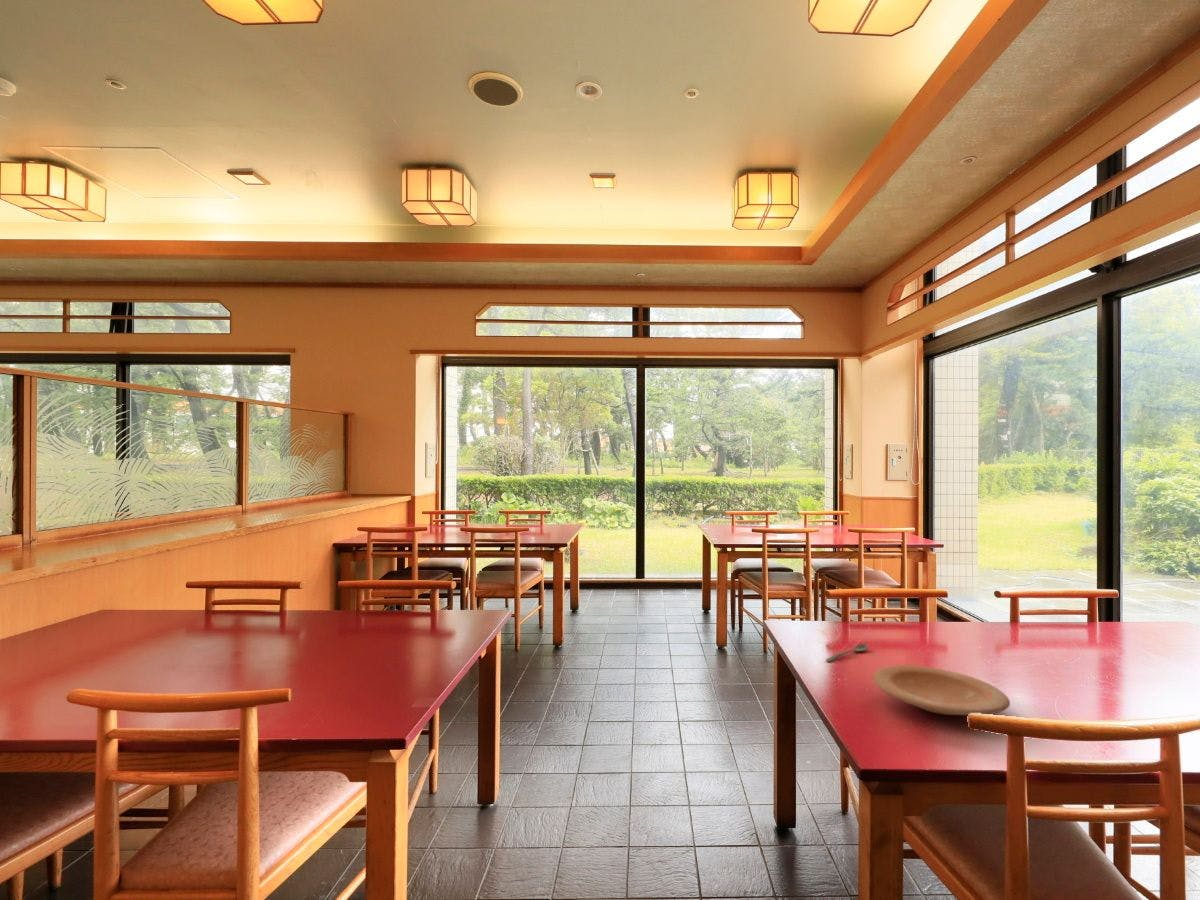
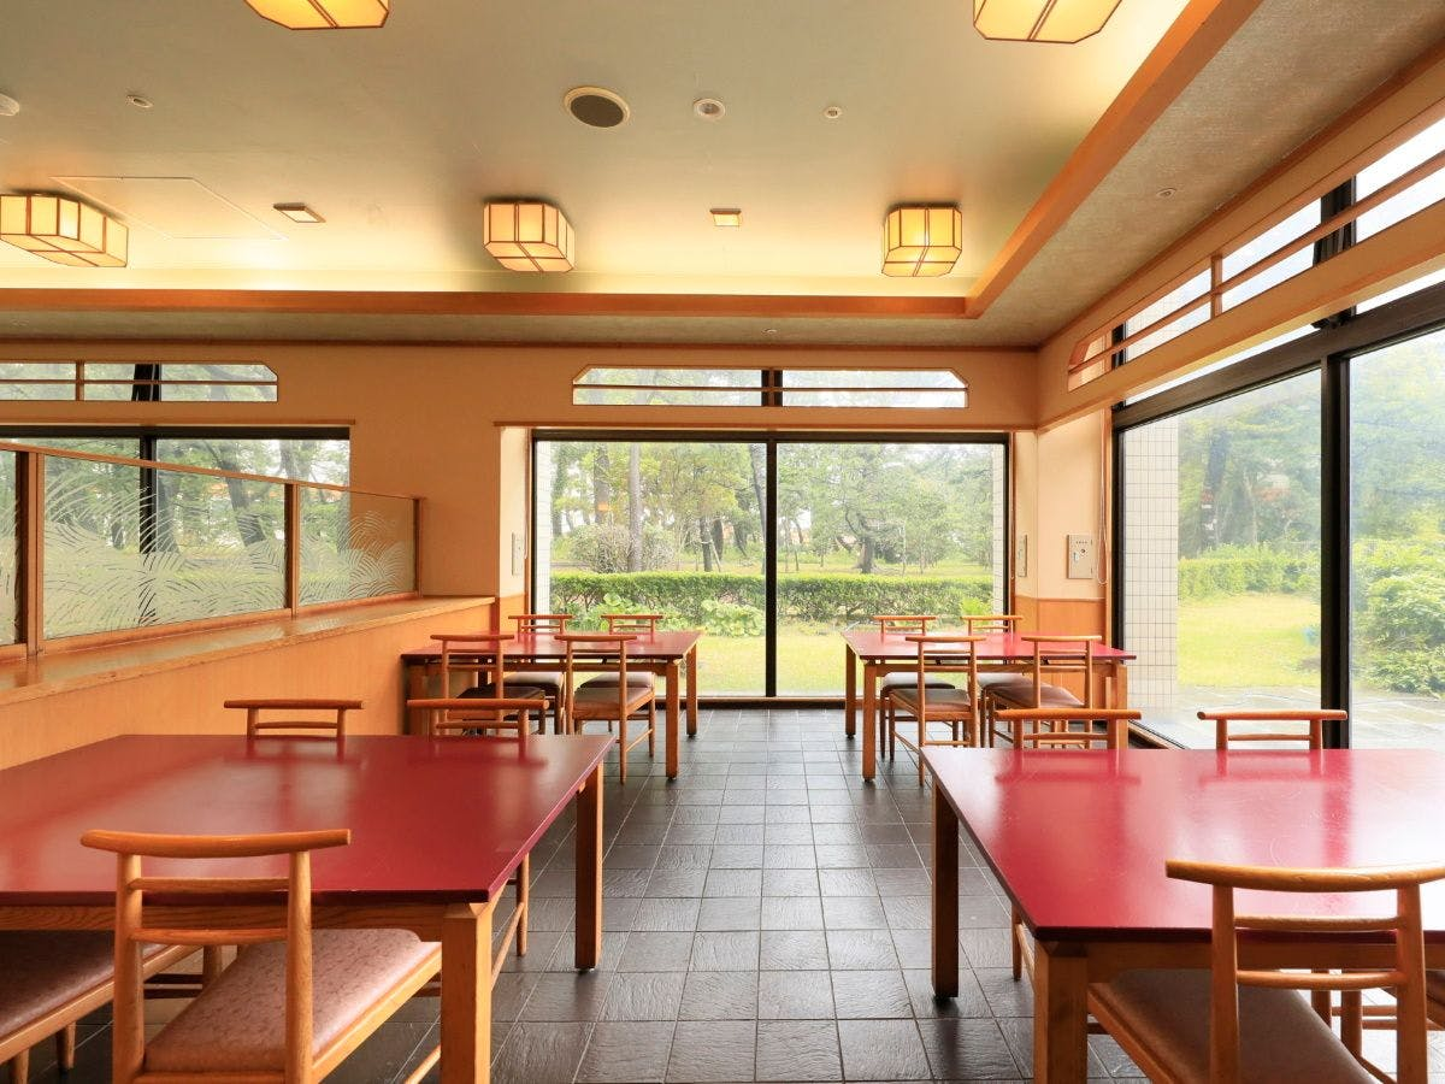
- plate (937, 694)
- spoon (847, 652)
